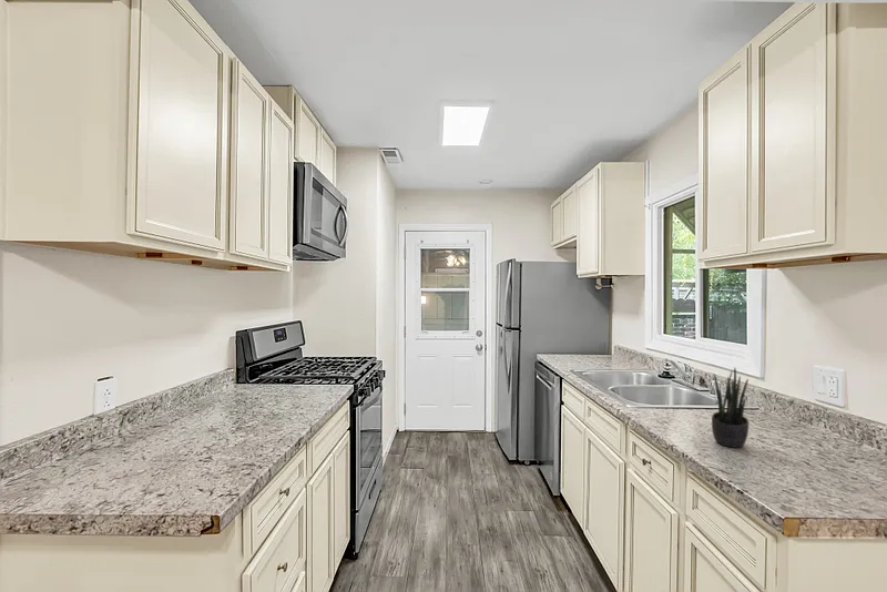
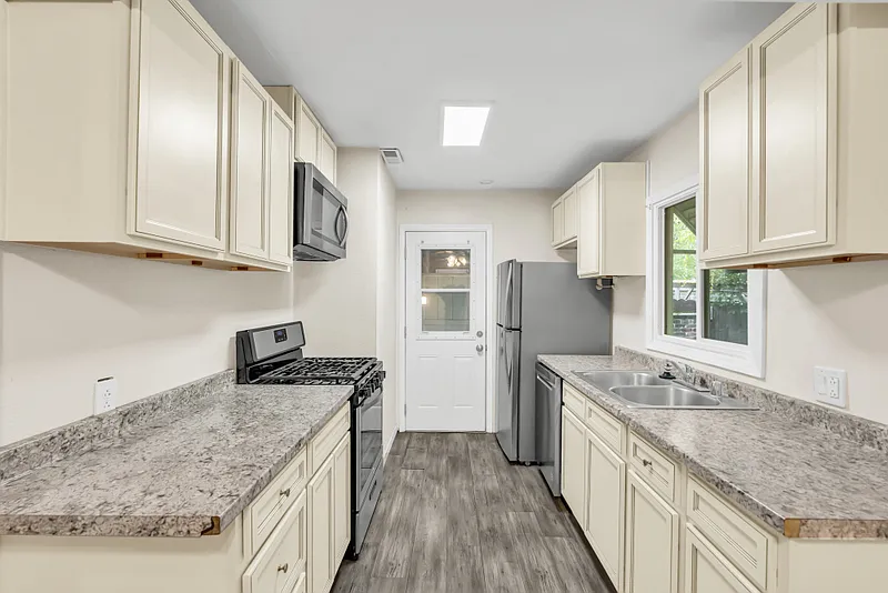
- potted plant (730, 406)
